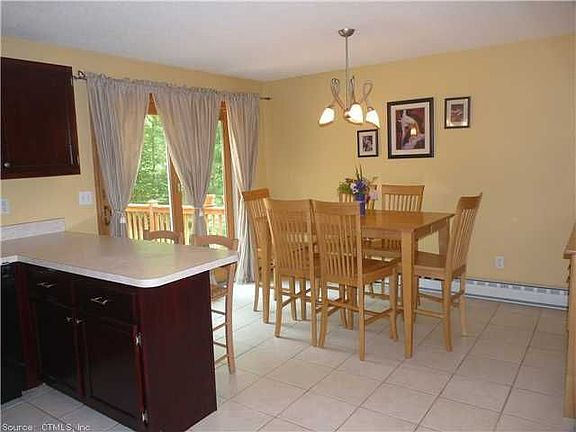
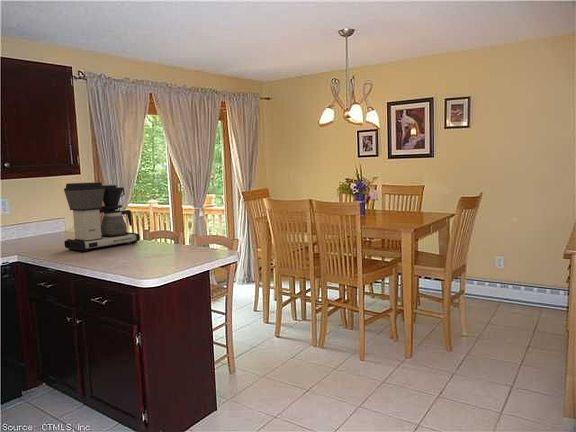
+ coffee maker (100, 213)
